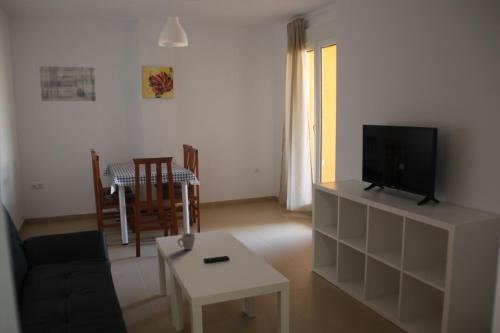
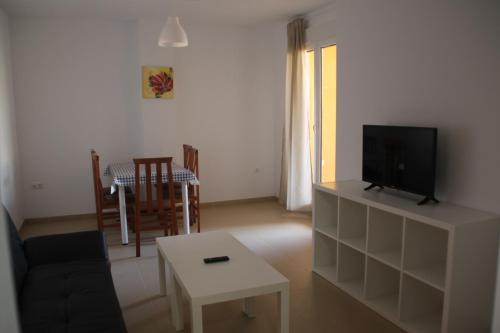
- mug (186, 242)
- wall art (68, 84)
